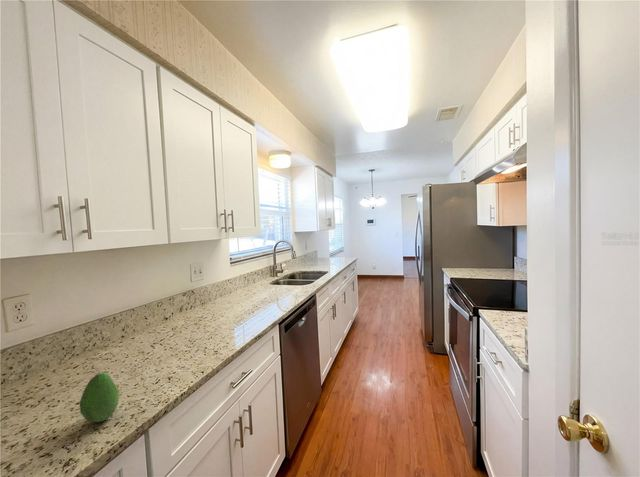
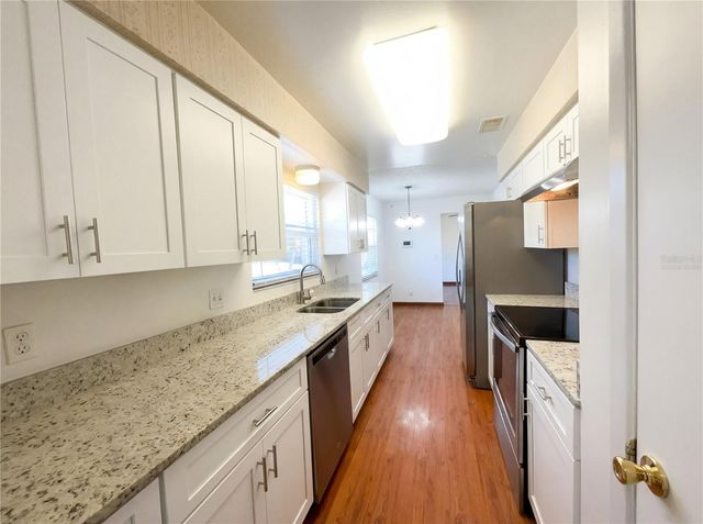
- fruit (99, 396)
